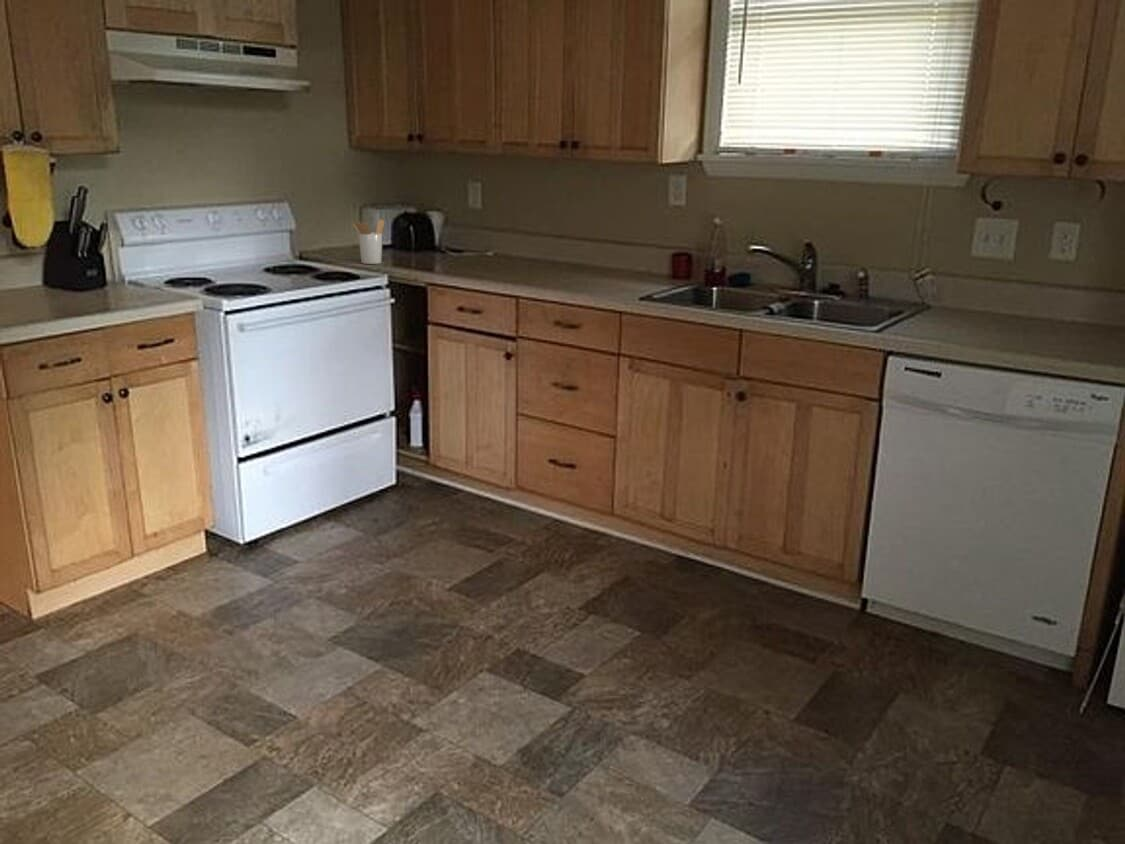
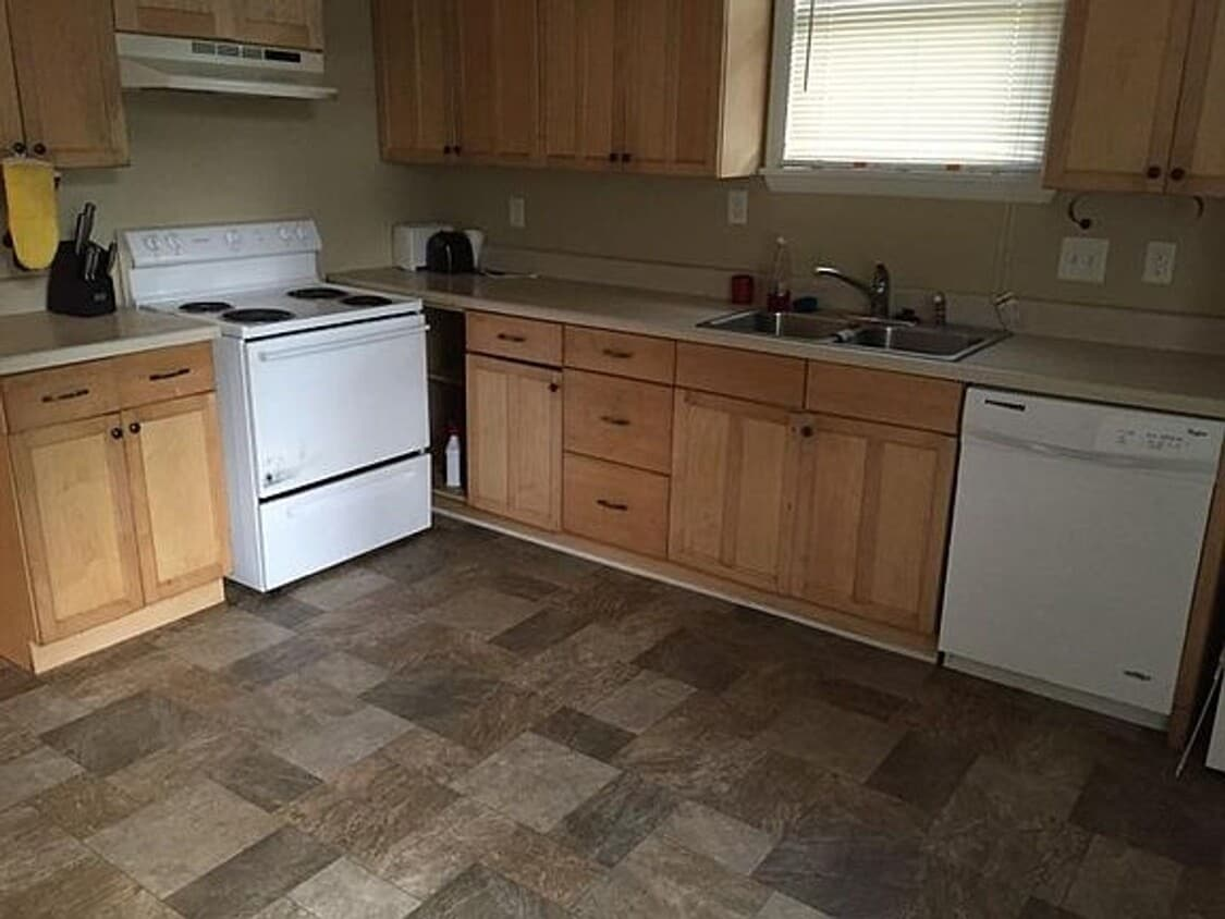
- utensil holder (367, 241)
